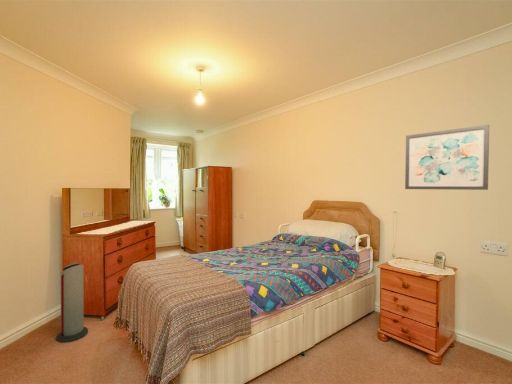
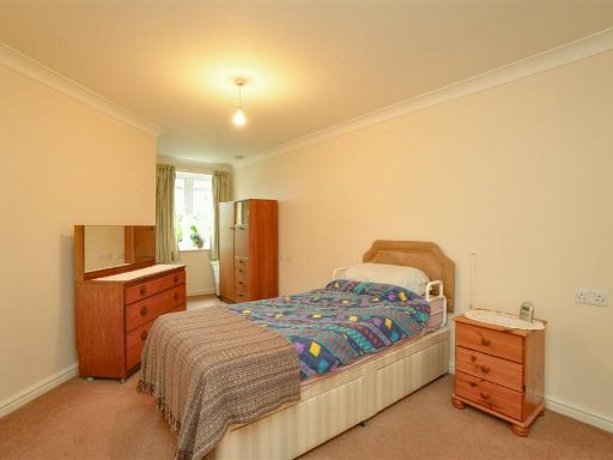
- wall art (443, 160)
- air purifier (72, 299)
